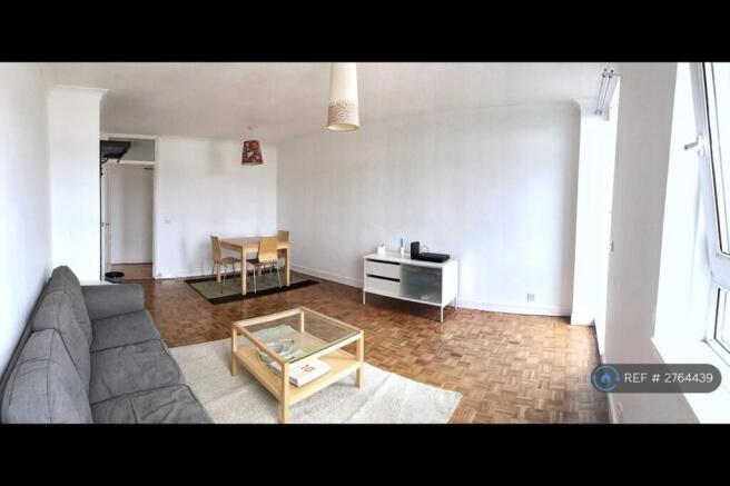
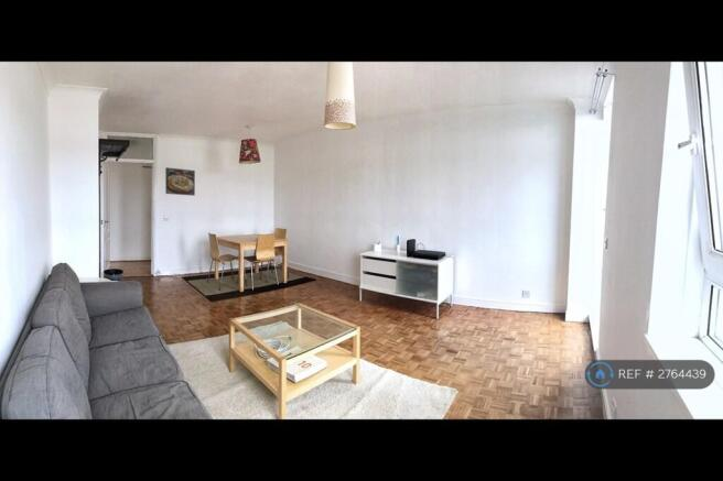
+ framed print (180, 182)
